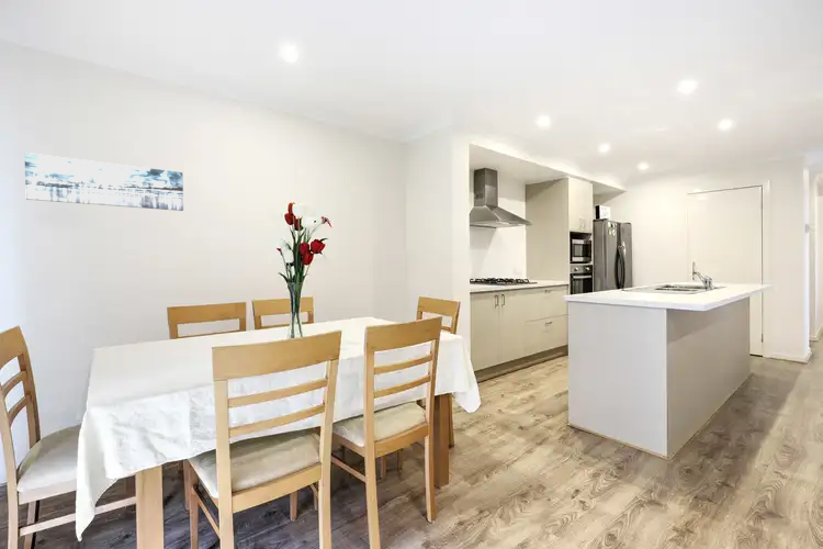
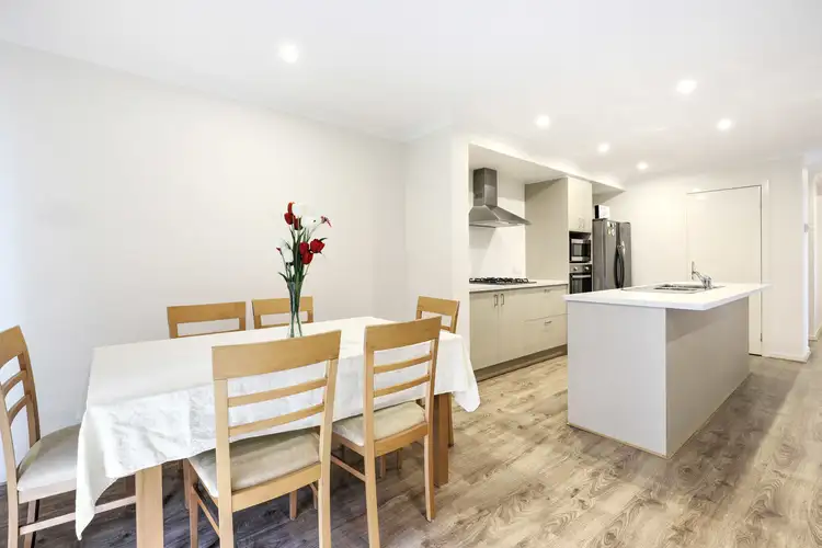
- wall art (112, 184)
